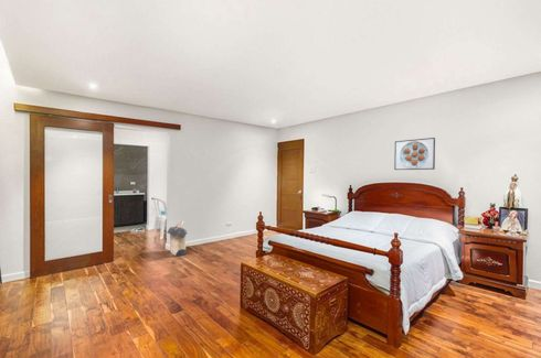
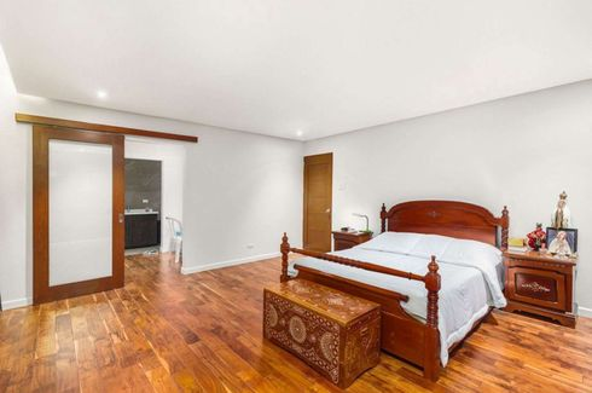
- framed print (413, 154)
- laundry hamper (177, 237)
